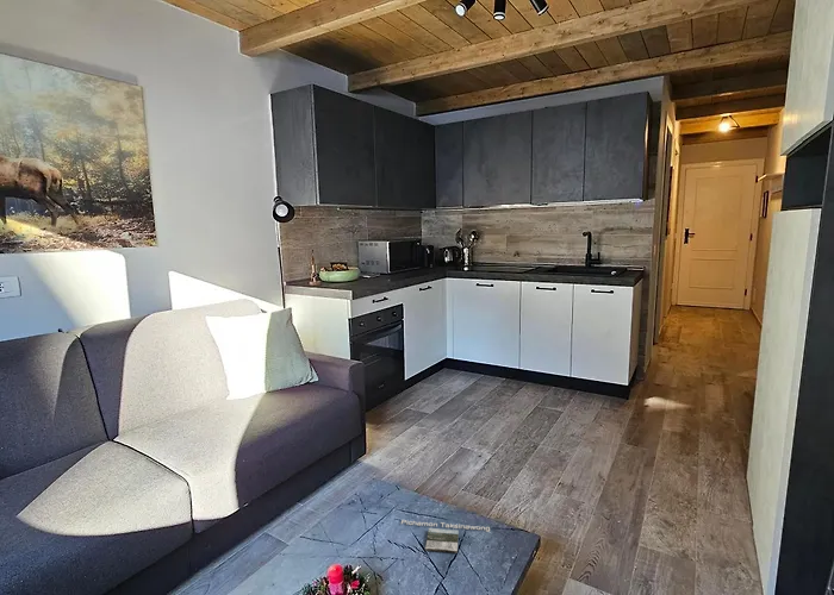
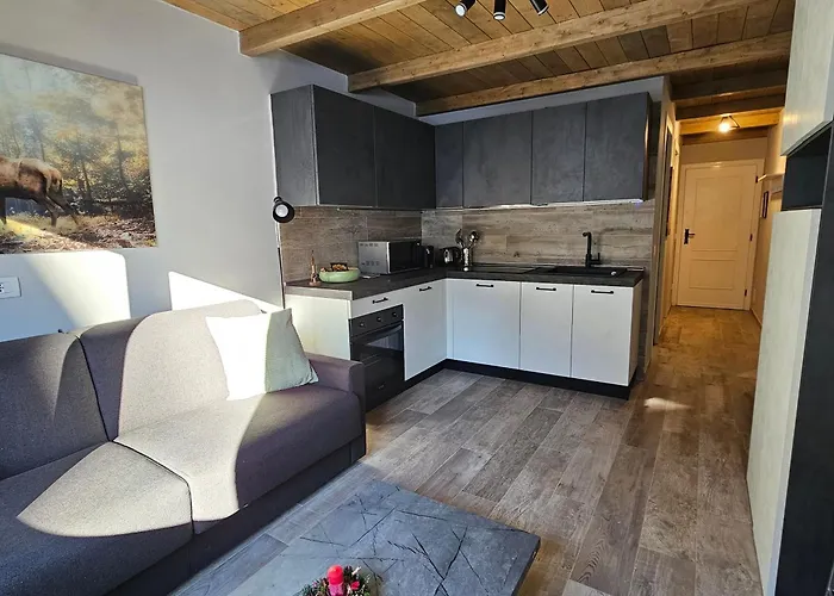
- magazine (443, 536)
